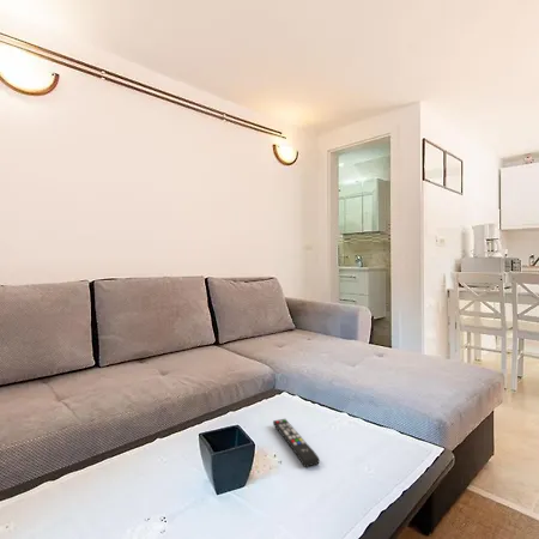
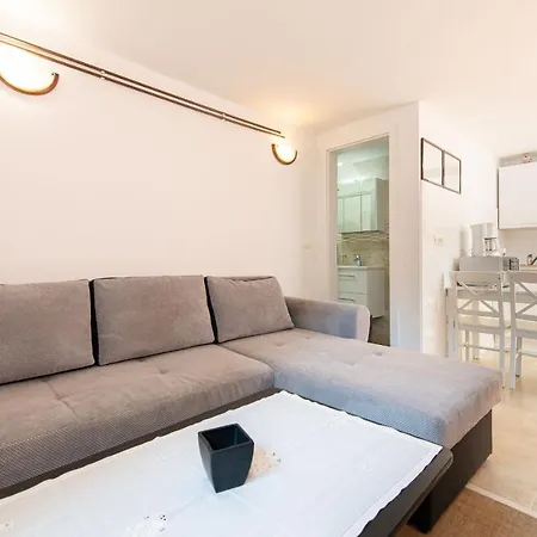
- remote control (293, 440)
